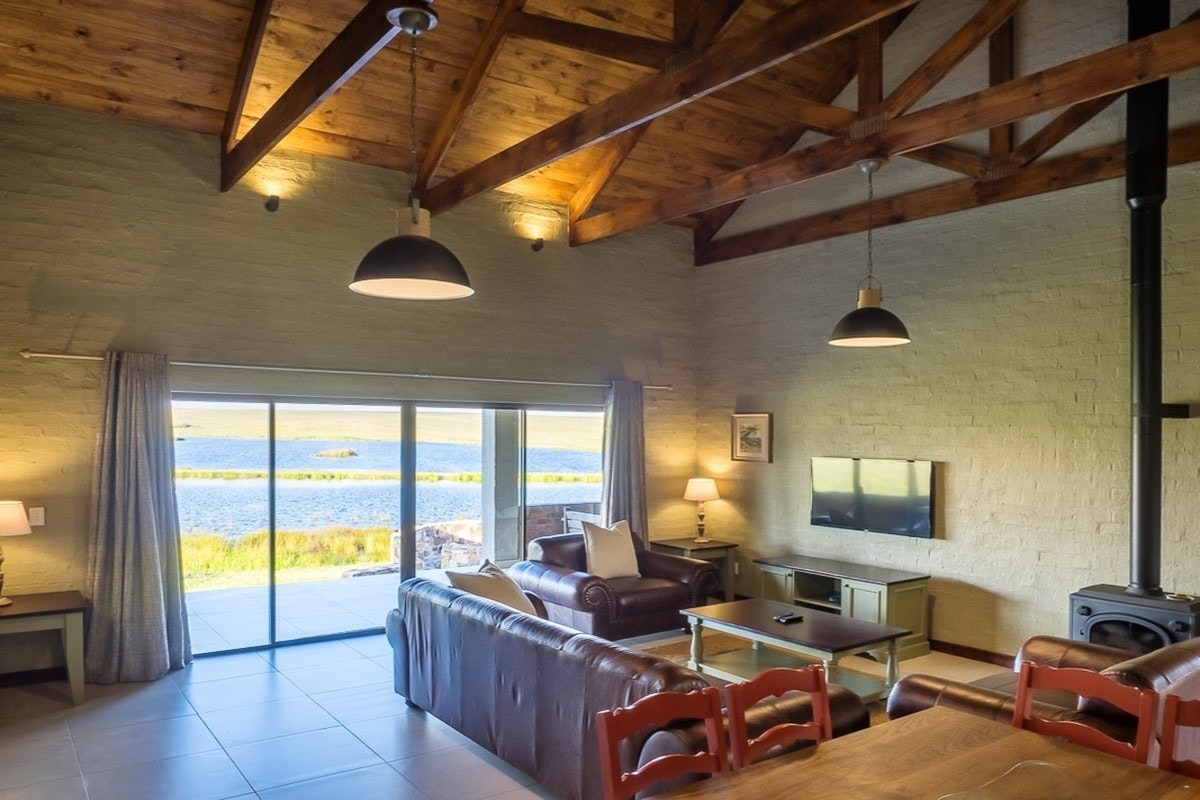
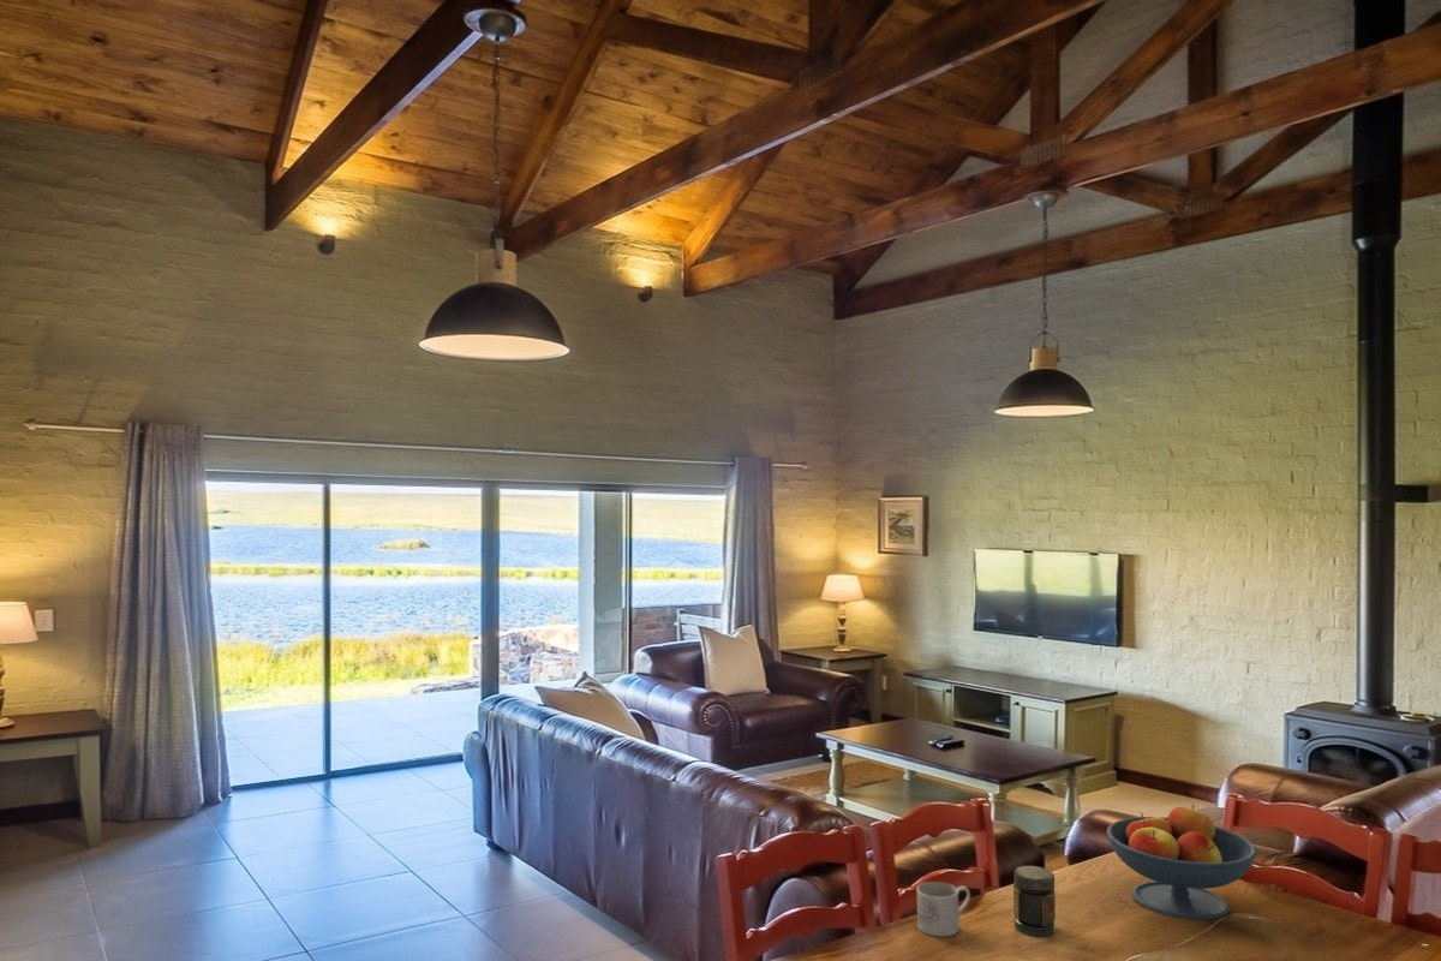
+ fruit bowl (1179, 859)
+ jar (1034, 900)
+ mug (944, 907)
